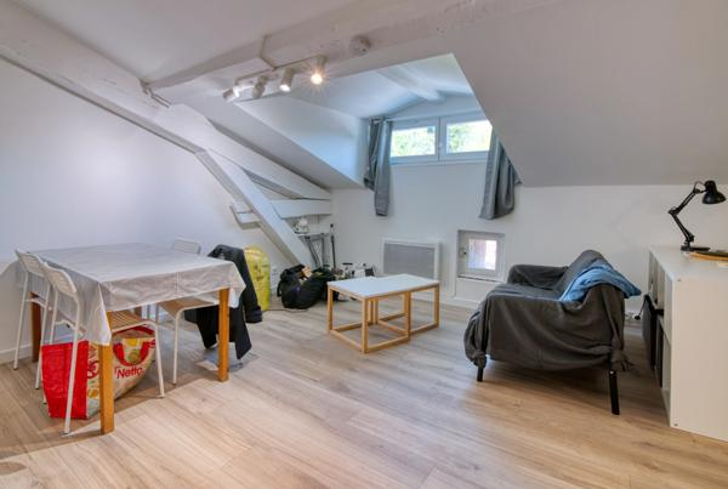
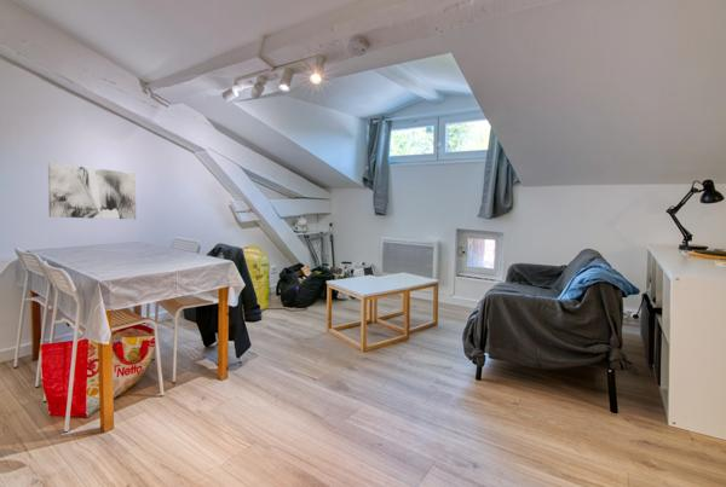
+ wall art (94, 193)
